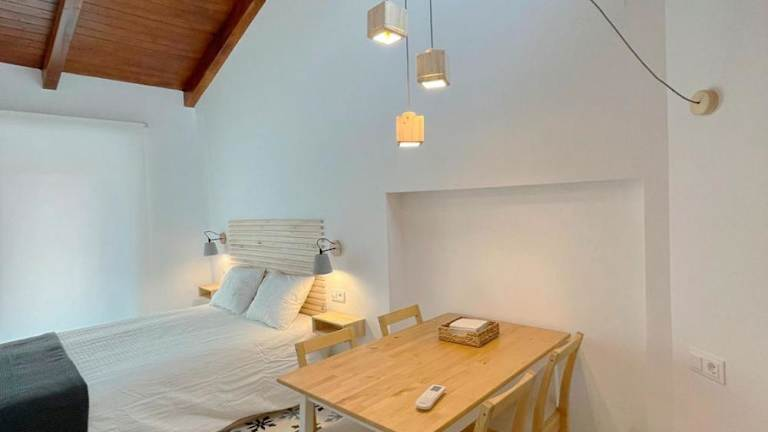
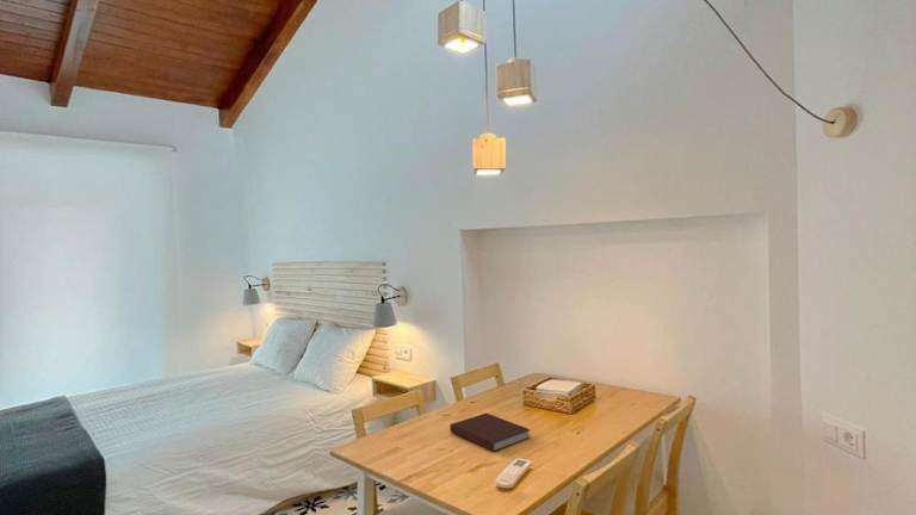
+ notebook (489, 430)
